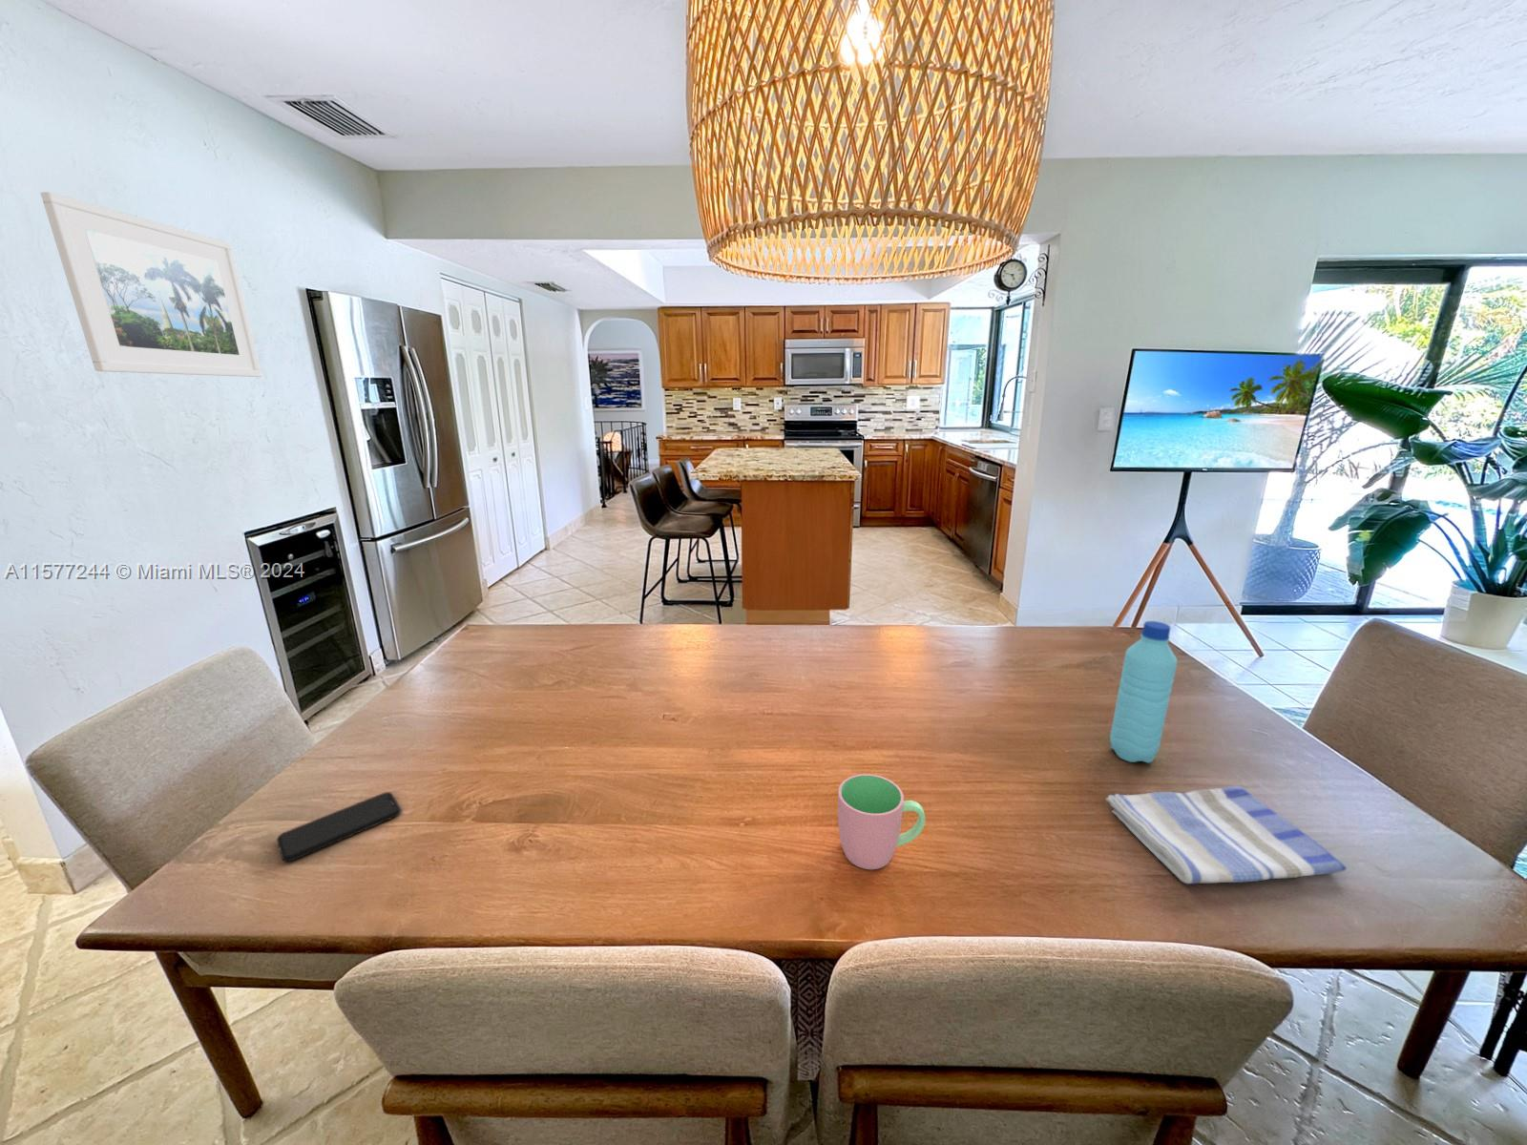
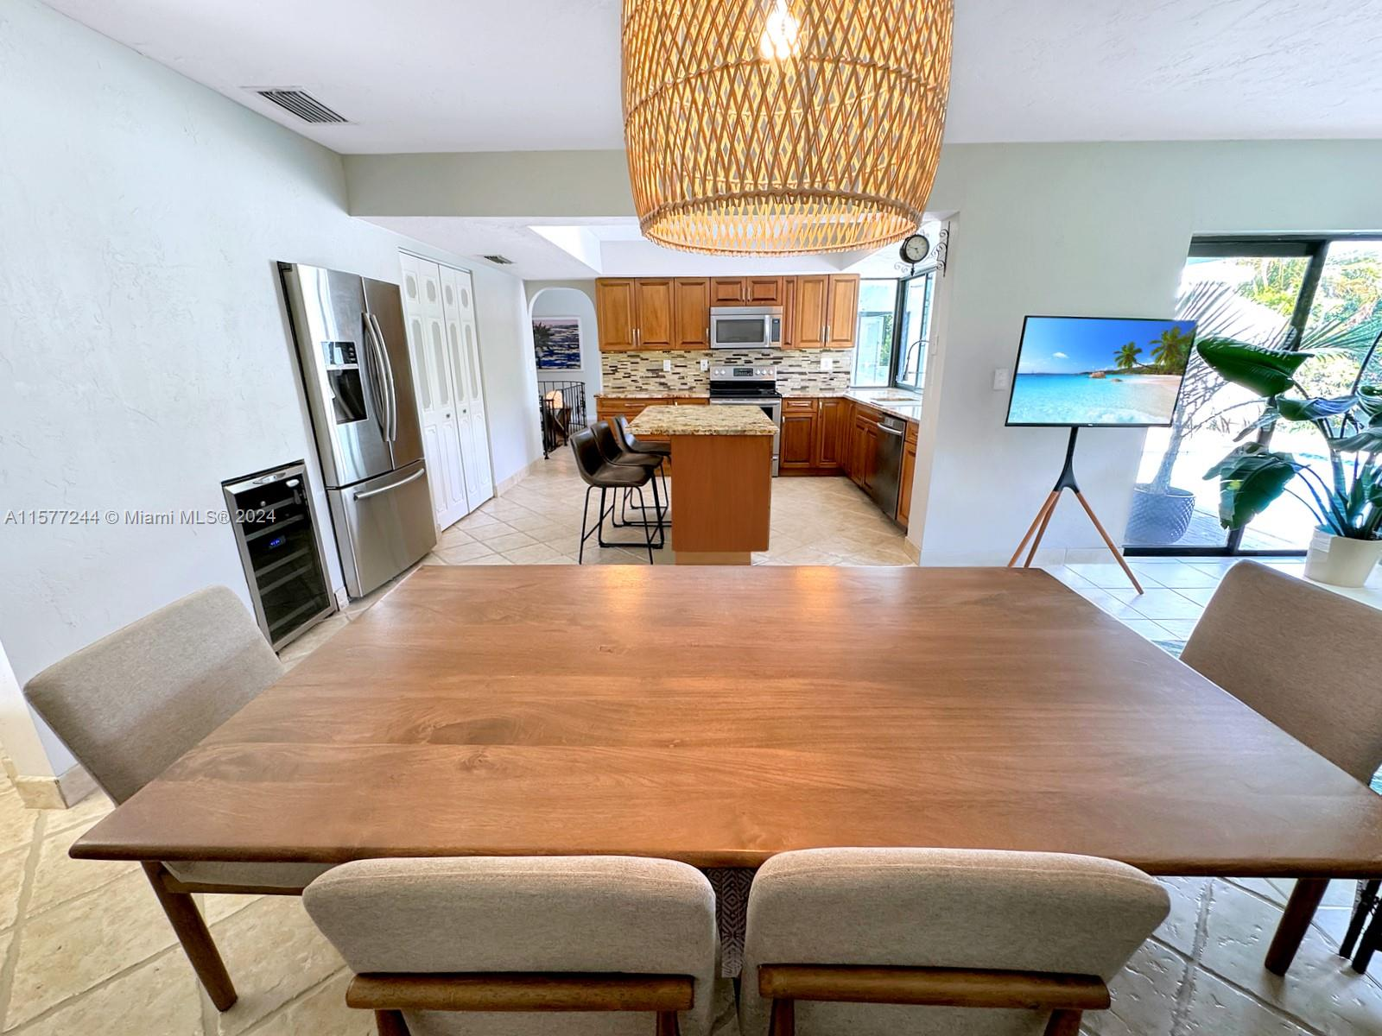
- cup (880, 824)
- water bottle (1143, 690)
- smartphone (340, 824)
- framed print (170, 299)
- dish towel (1216, 830)
